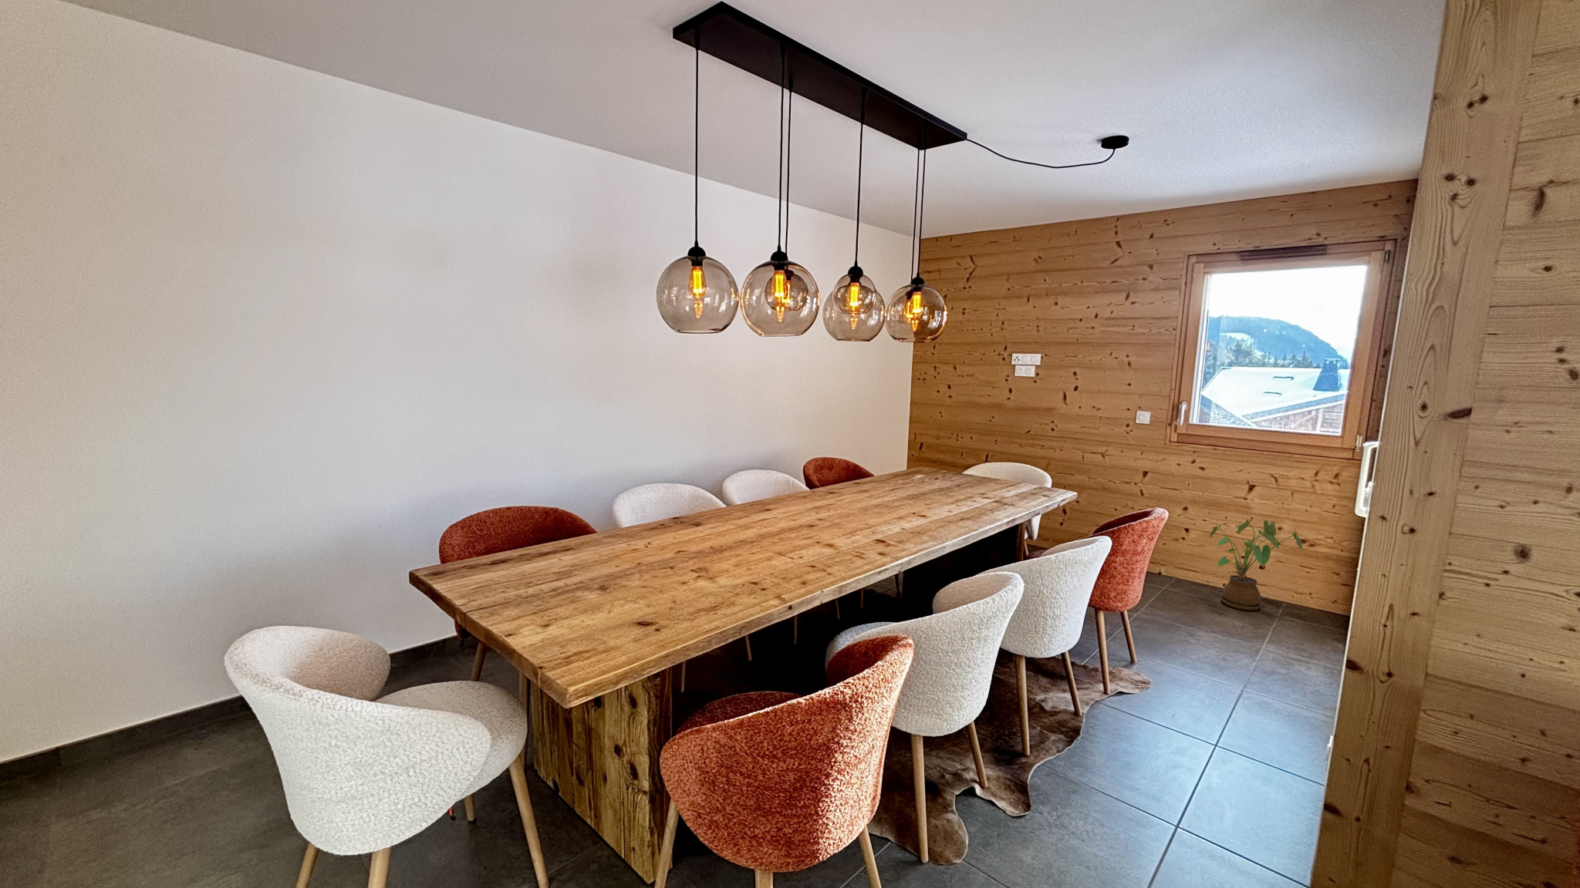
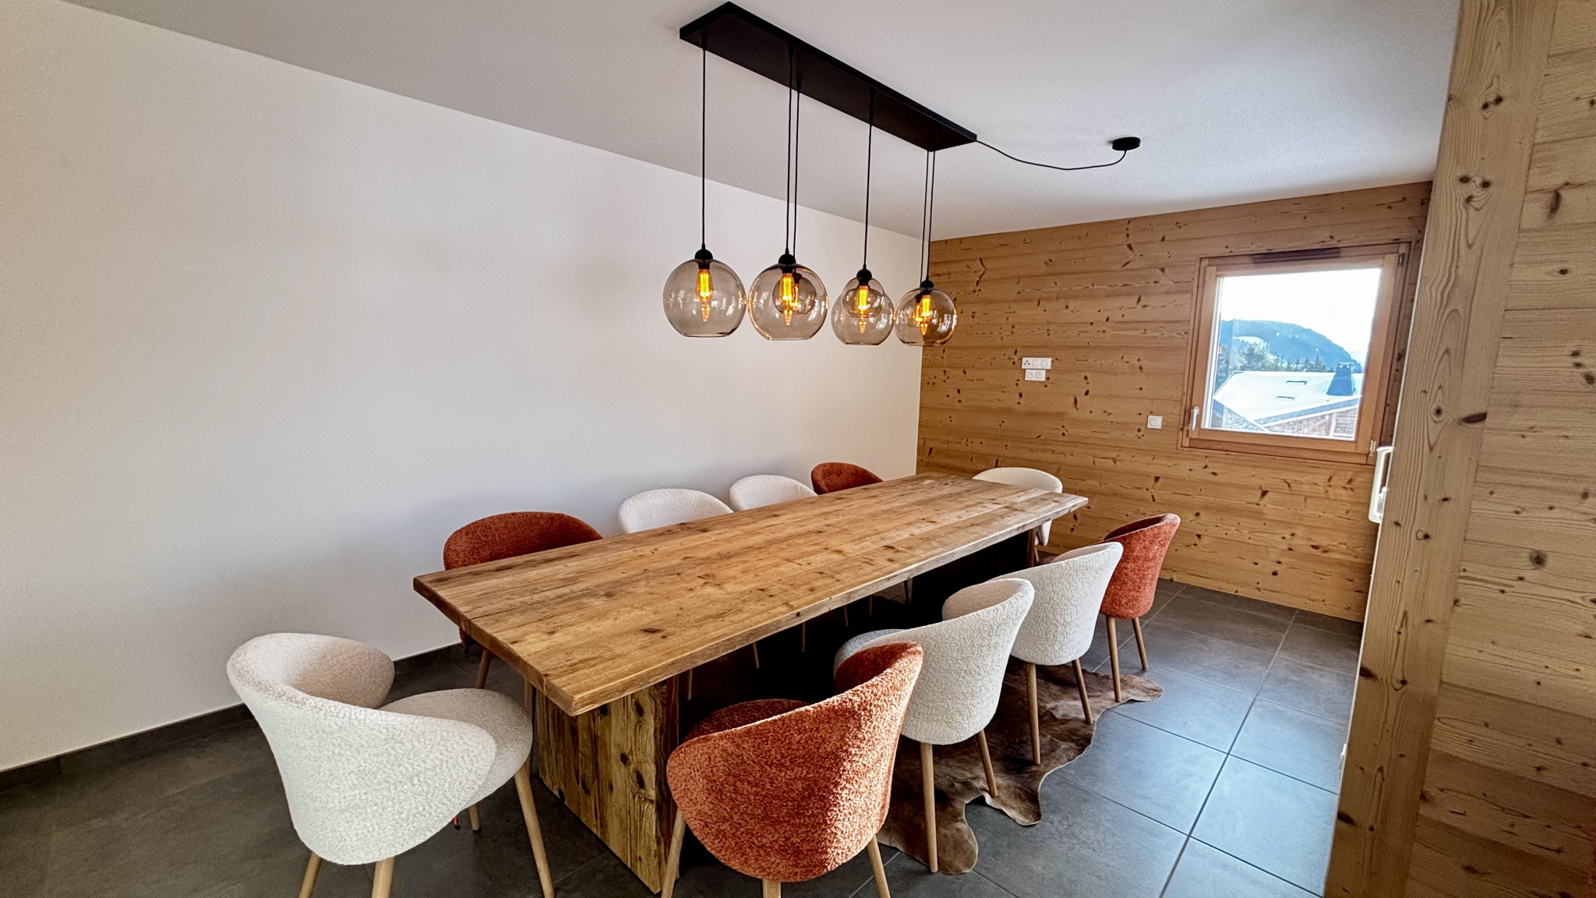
- house plant (1250, 565)
